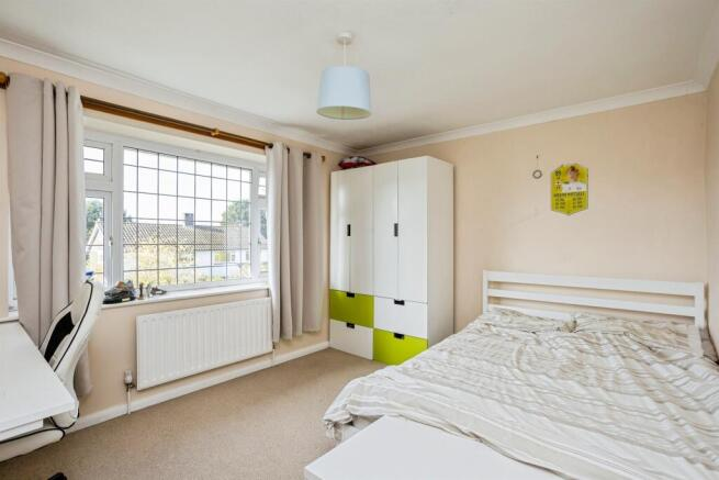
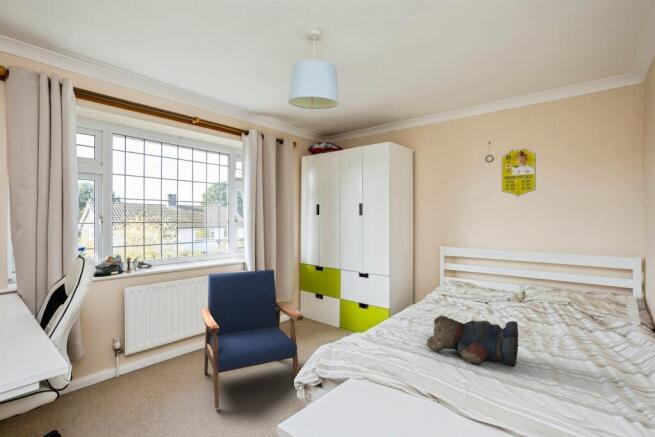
+ teddy bear (470, 336)
+ armchair (249, 327)
